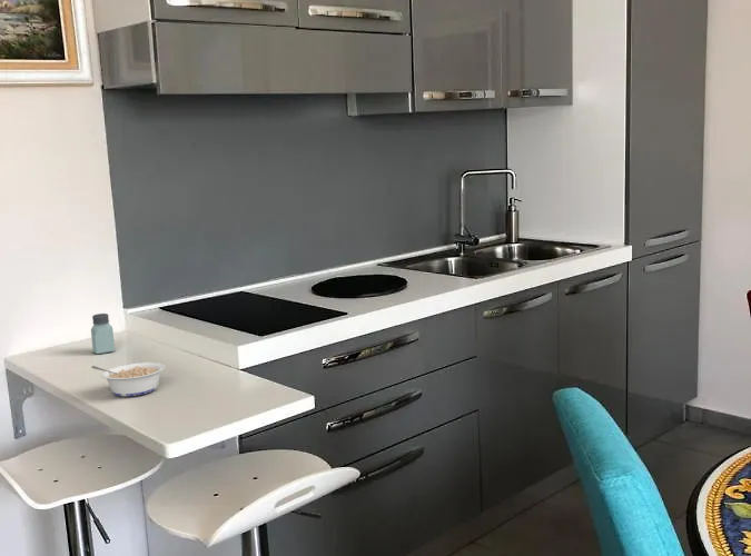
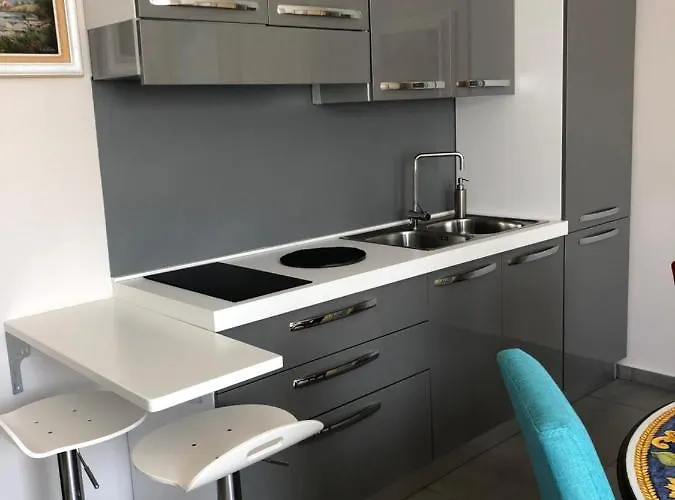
- saltshaker (101, 332)
- legume (131, 378)
